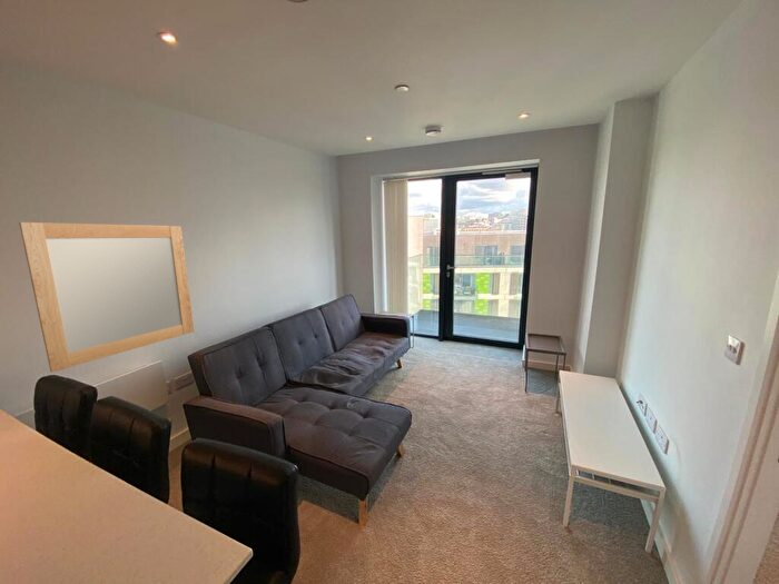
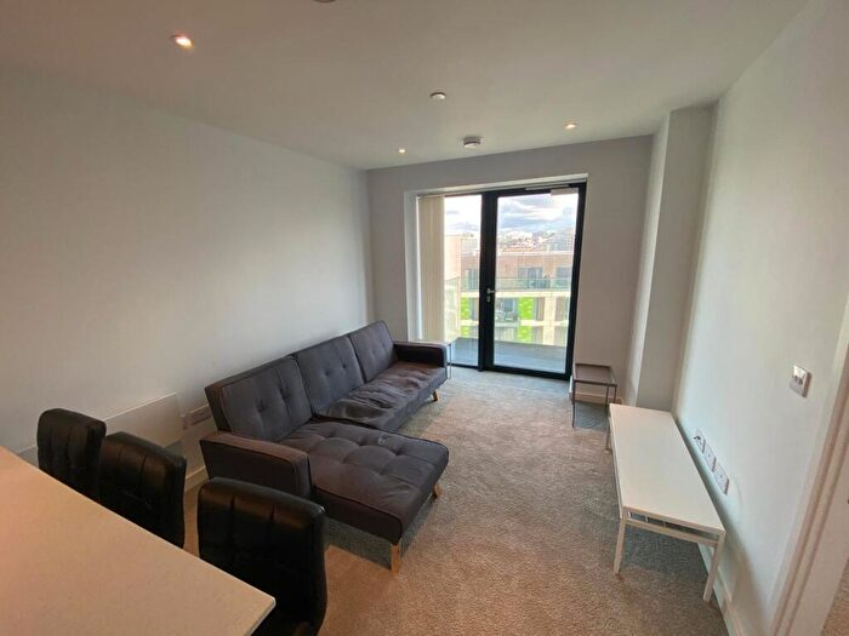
- home mirror (125, 288)
